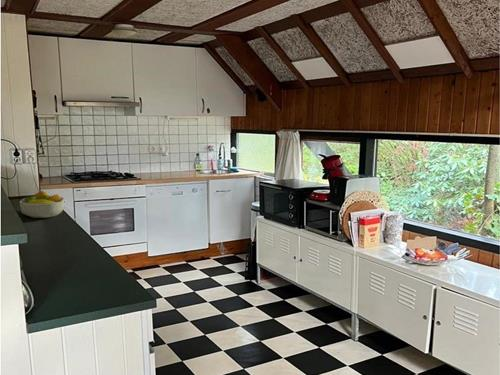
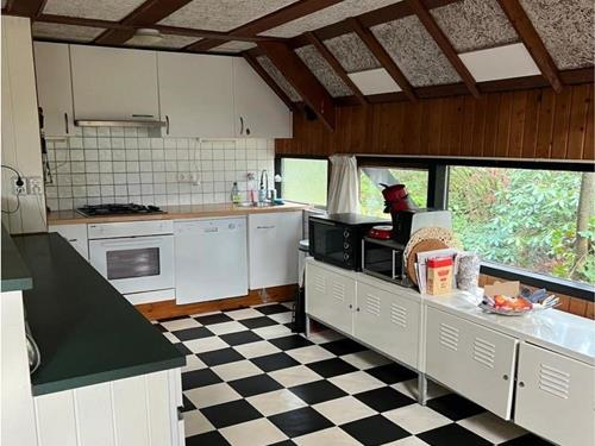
- fruit bowl (42, 203)
